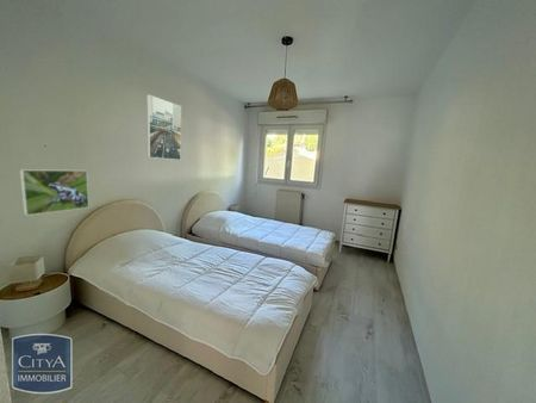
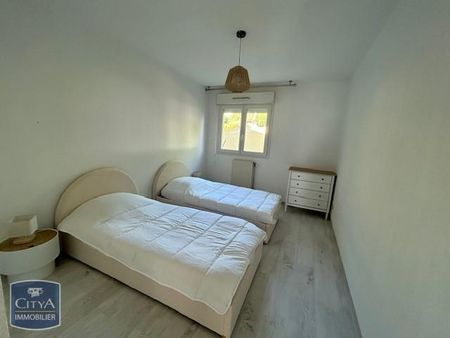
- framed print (58, 191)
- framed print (164, 130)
